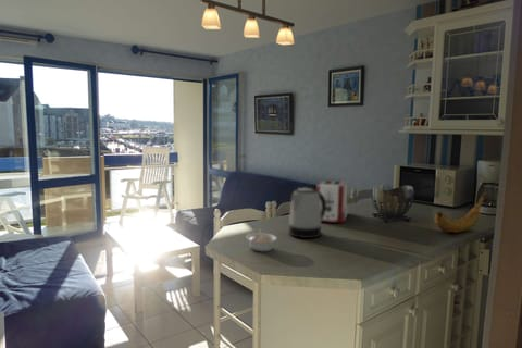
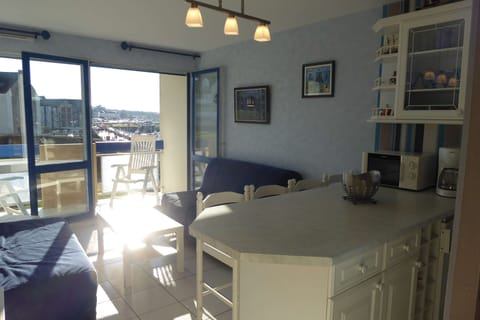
- kettle (309, 210)
- toaster (332, 199)
- banana (462, 217)
- legume (260, 240)
